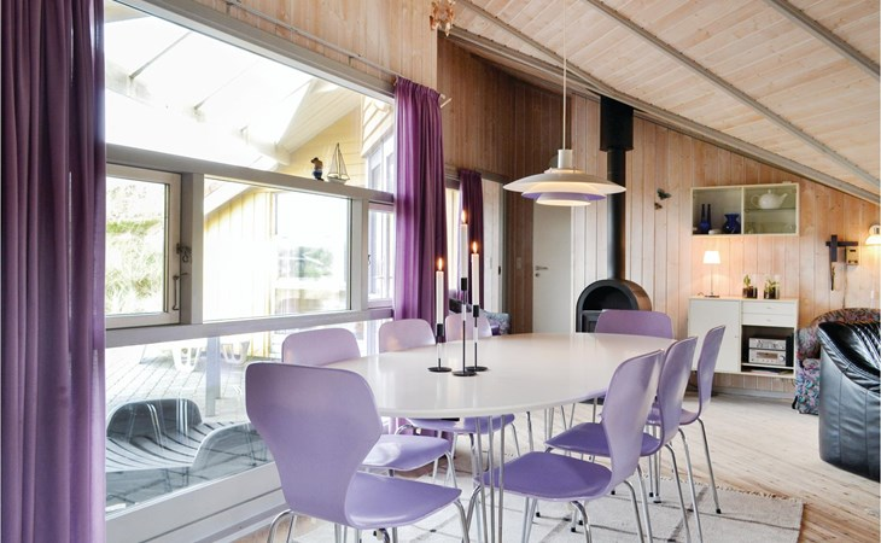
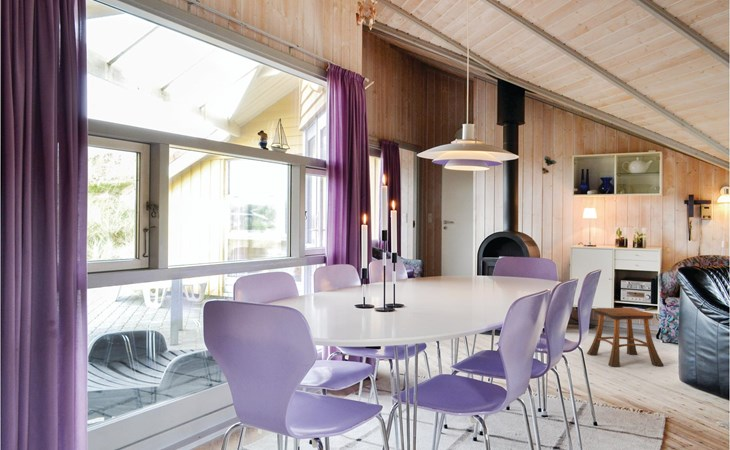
+ stool (623, 337)
